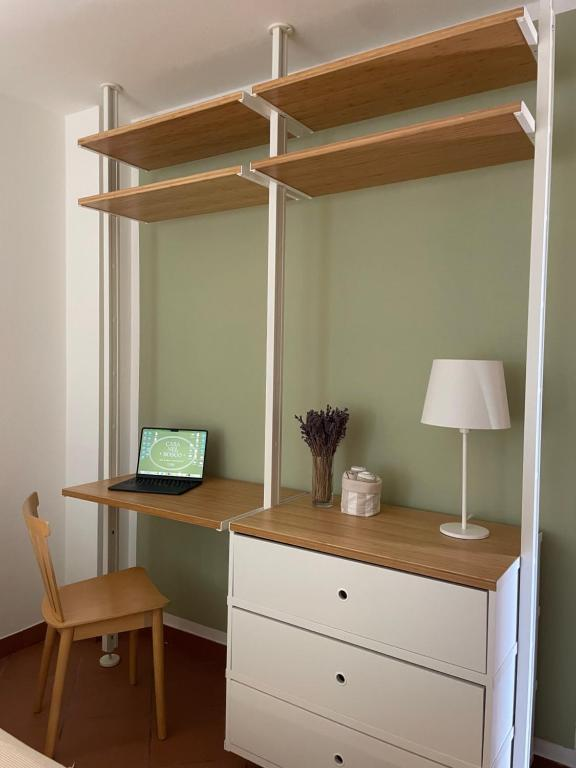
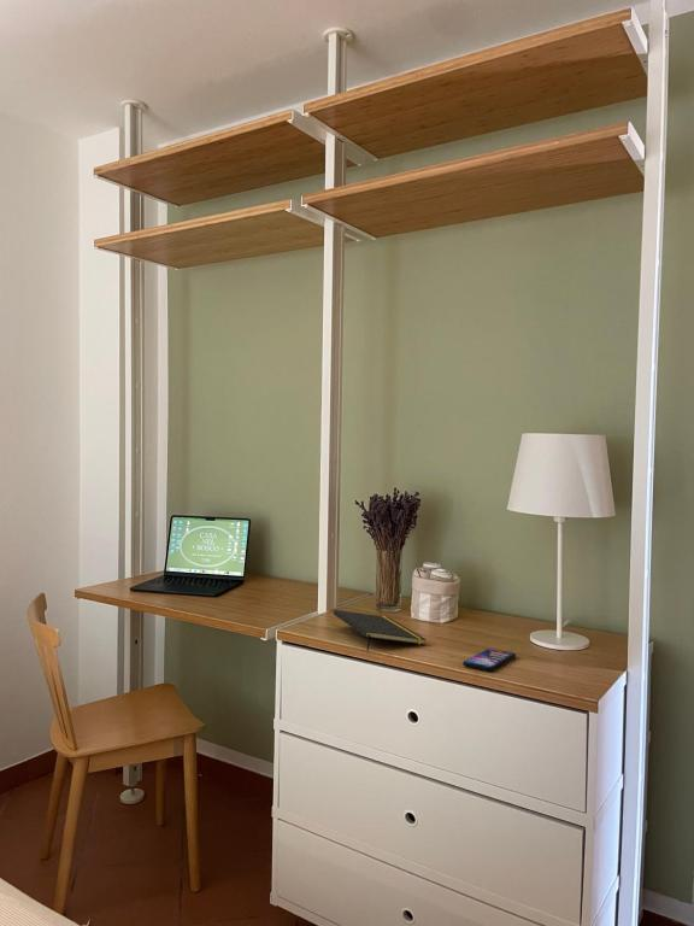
+ notepad (377, 626)
+ smartphone (489, 658)
